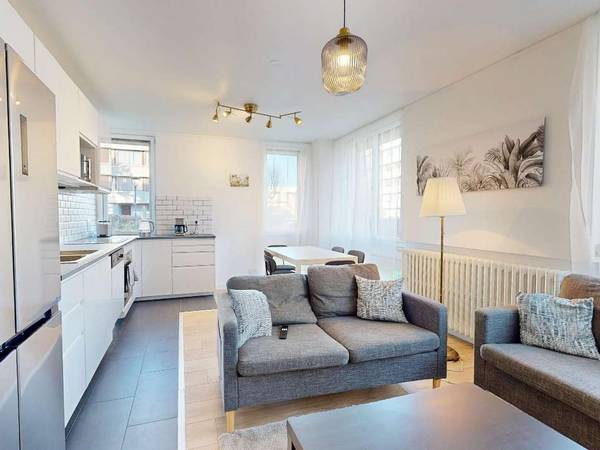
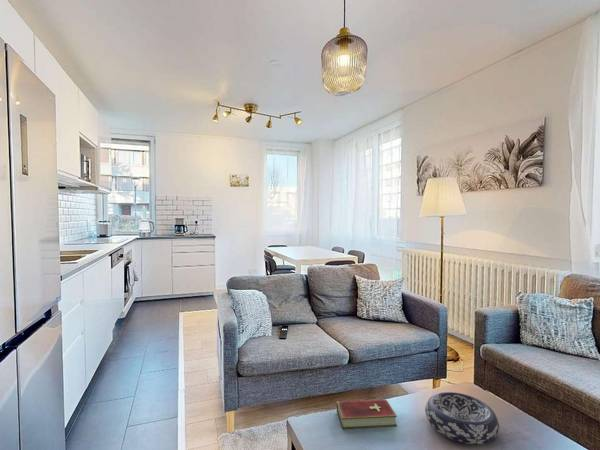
+ decorative bowl (460, 416)
+ hardcover book (365, 412)
